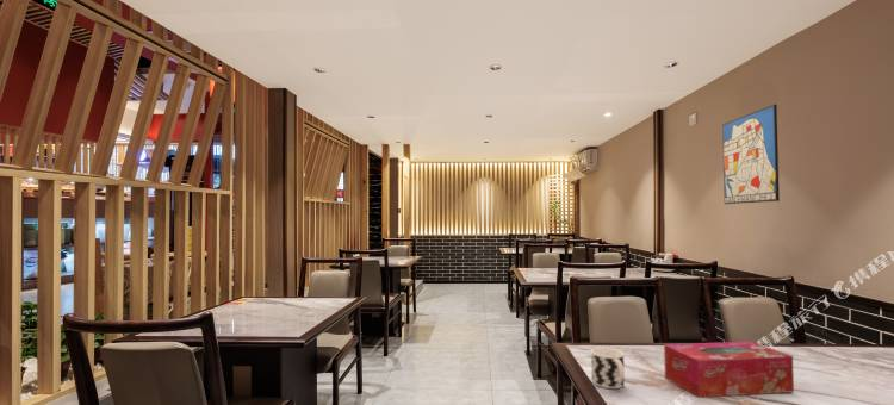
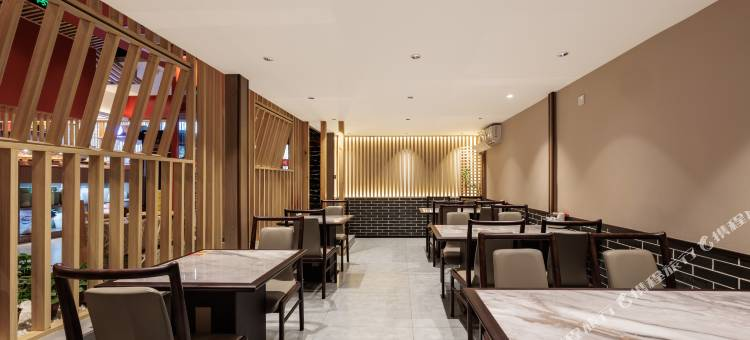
- tissue box (726, 367)
- wall art (747, 158)
- cup (610, 369)
